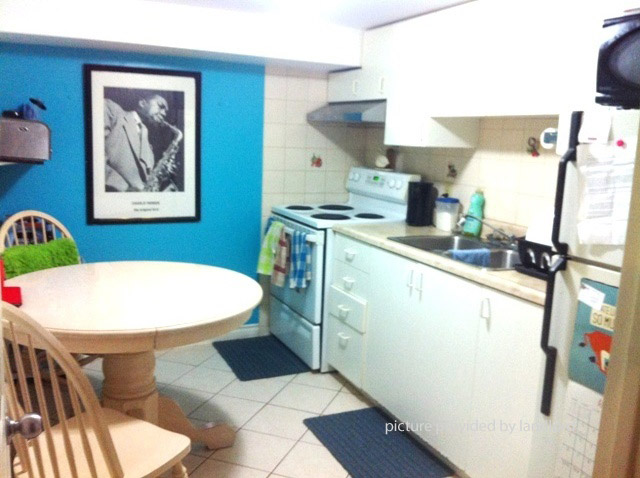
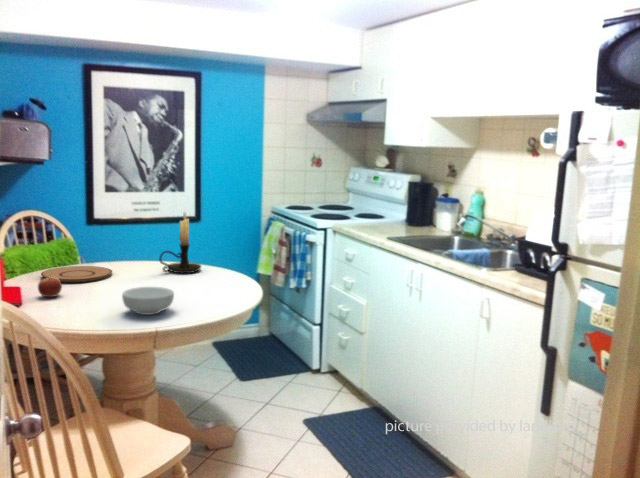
+ cereal bowl (148, 301)
+ candle holder (180, 240)
+ apple (50, 285)
+ plate (77, 273)
